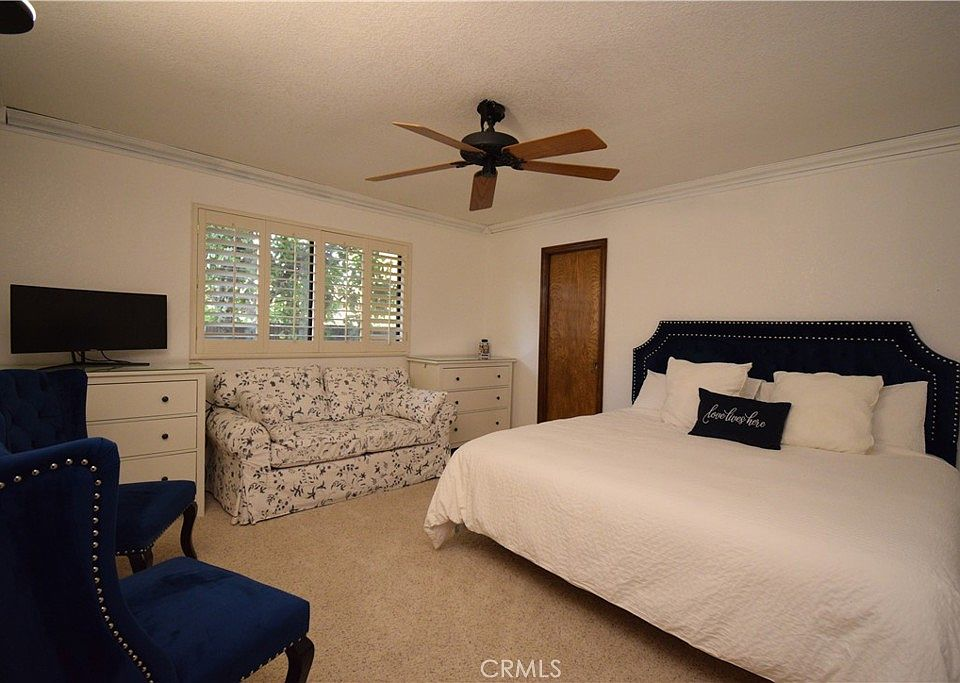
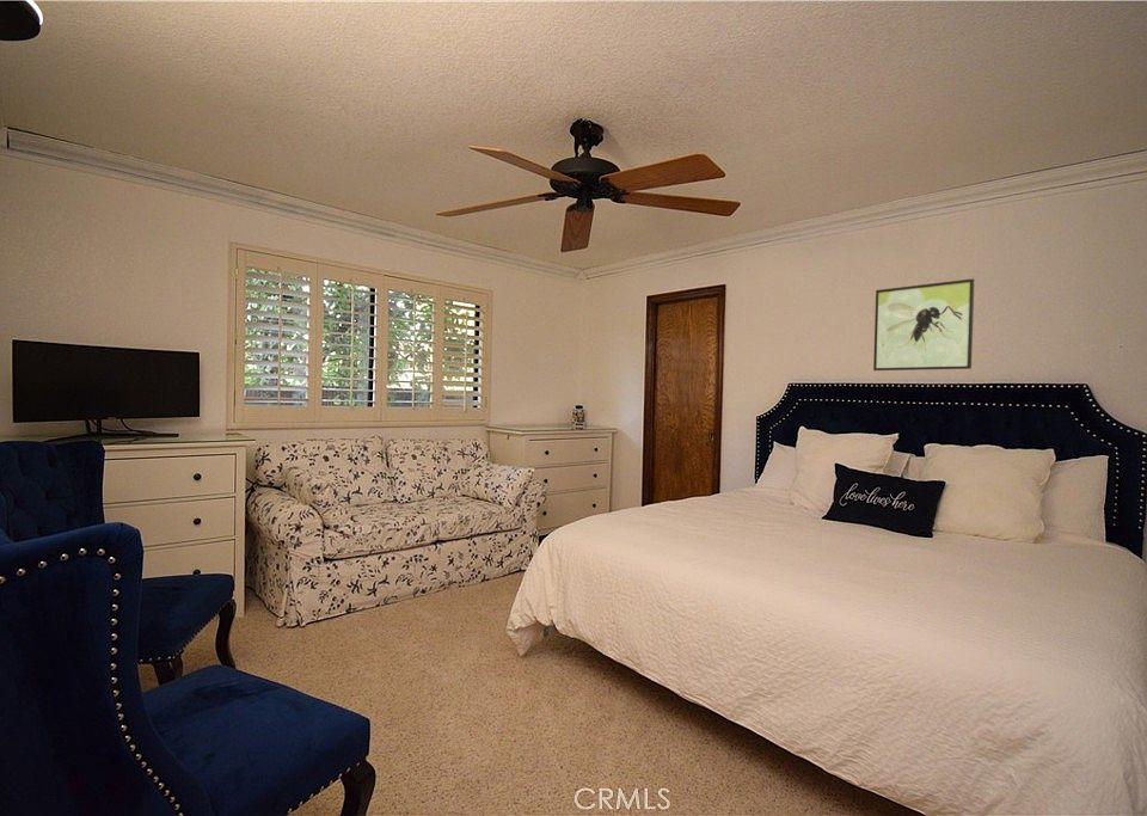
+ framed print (920, 327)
